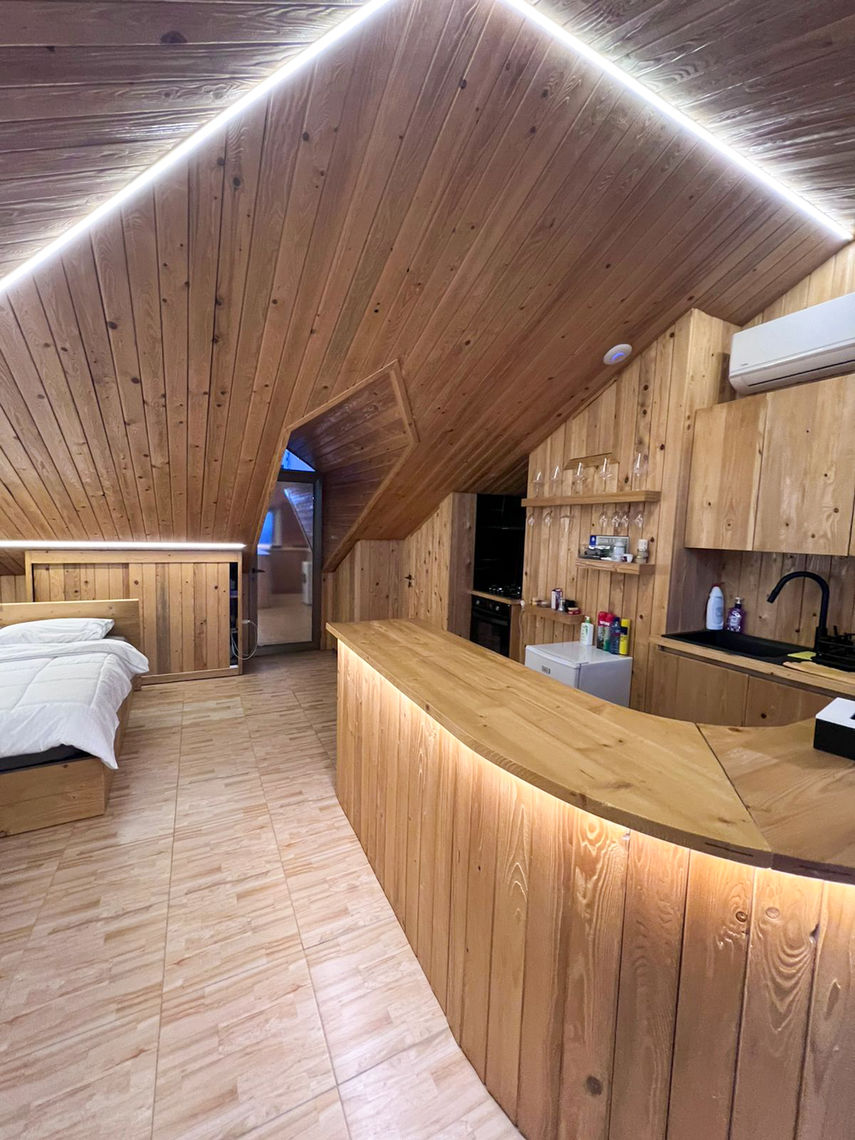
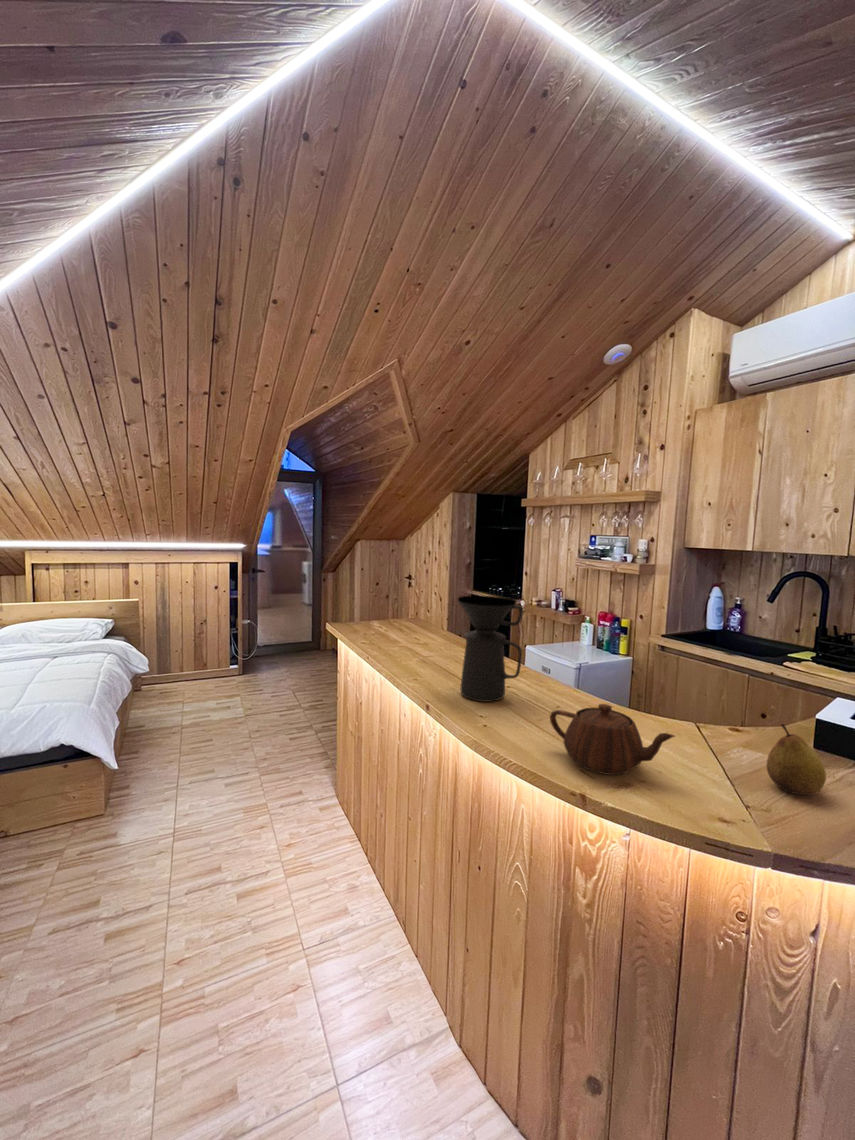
+ teapot (607, 735)
+ fruit (796, 758)
+ coffee maker (484, 647)
